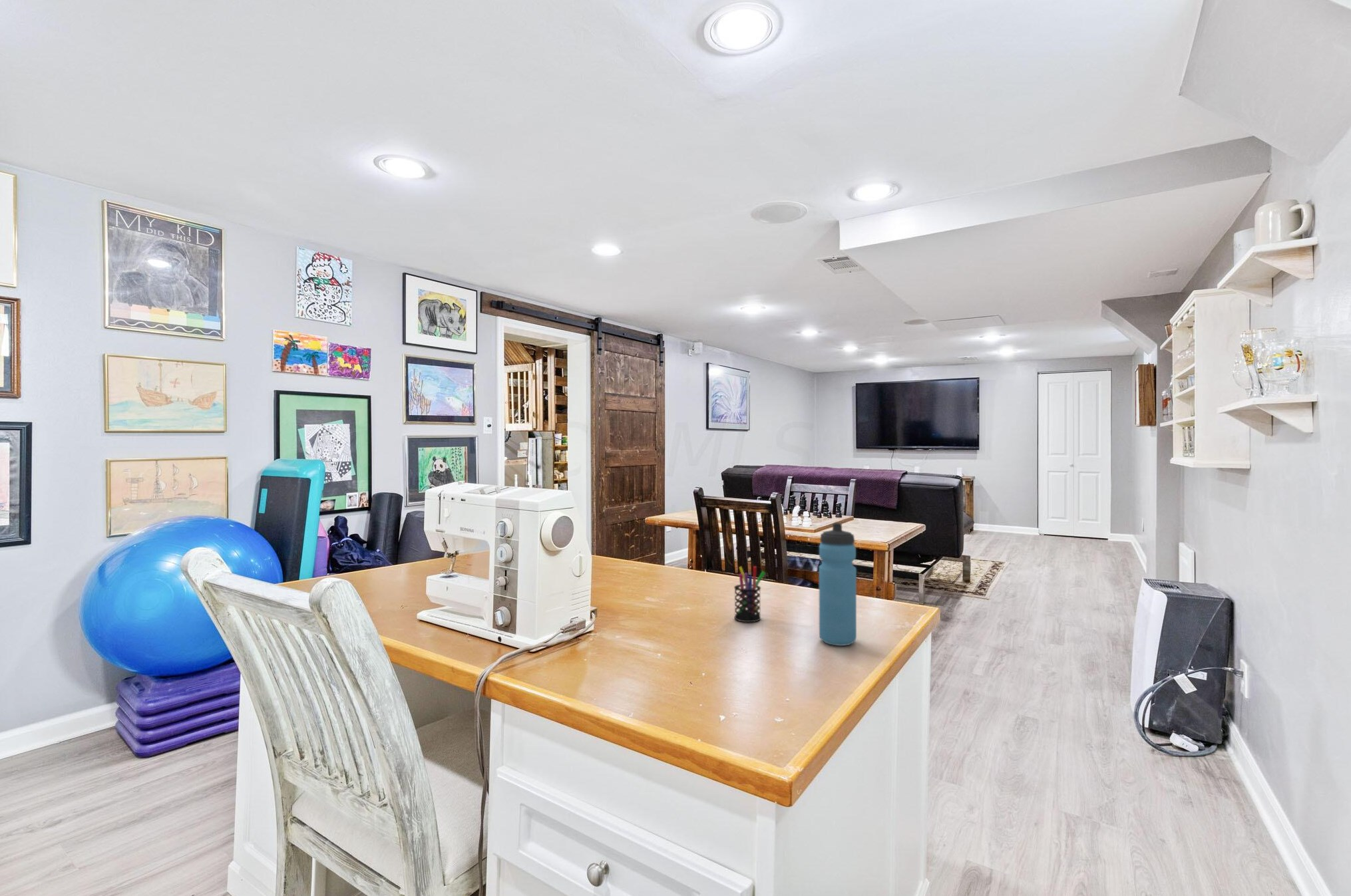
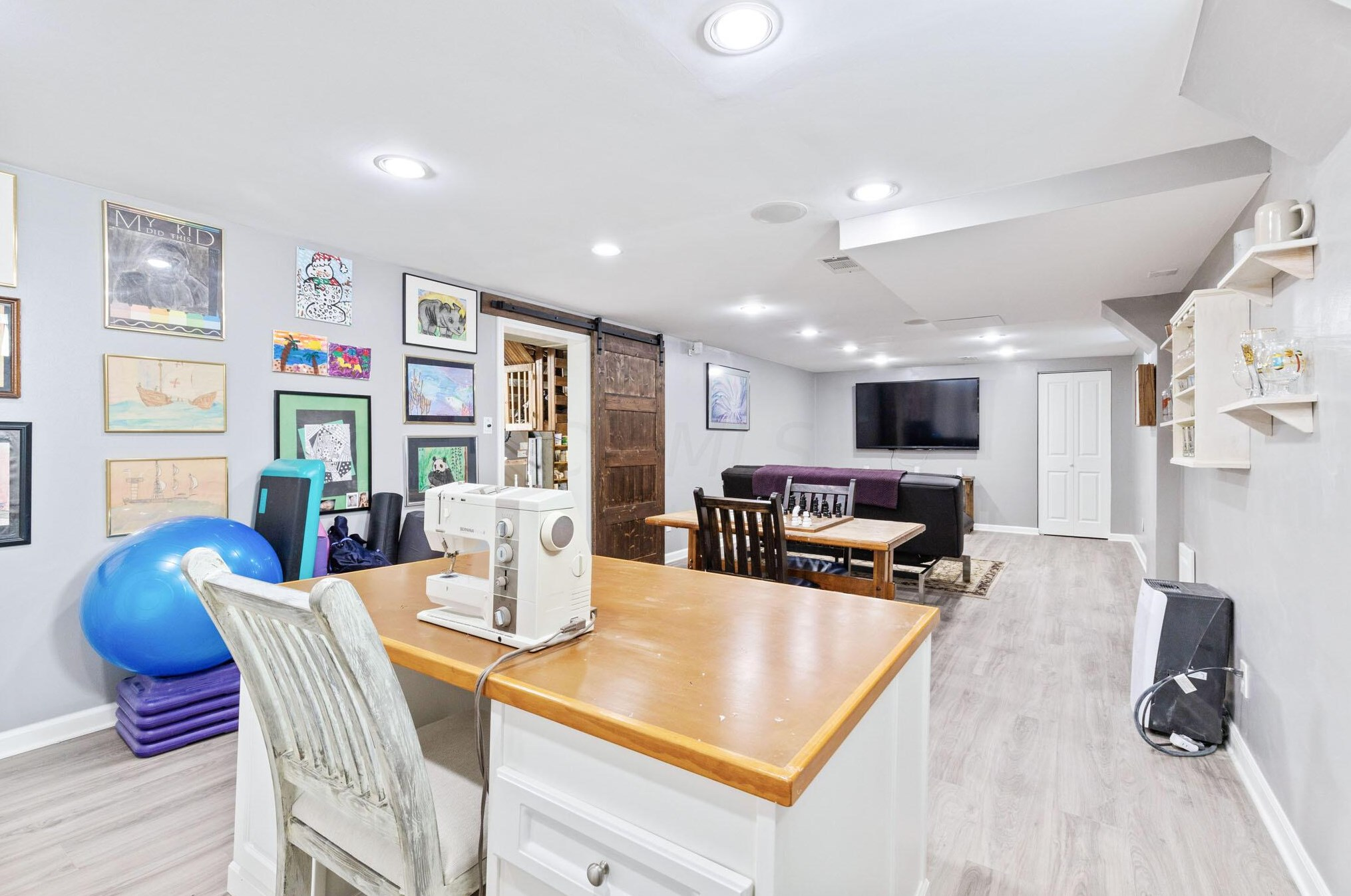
- pen holder (751, 591)
- water bottle (837, 581)
